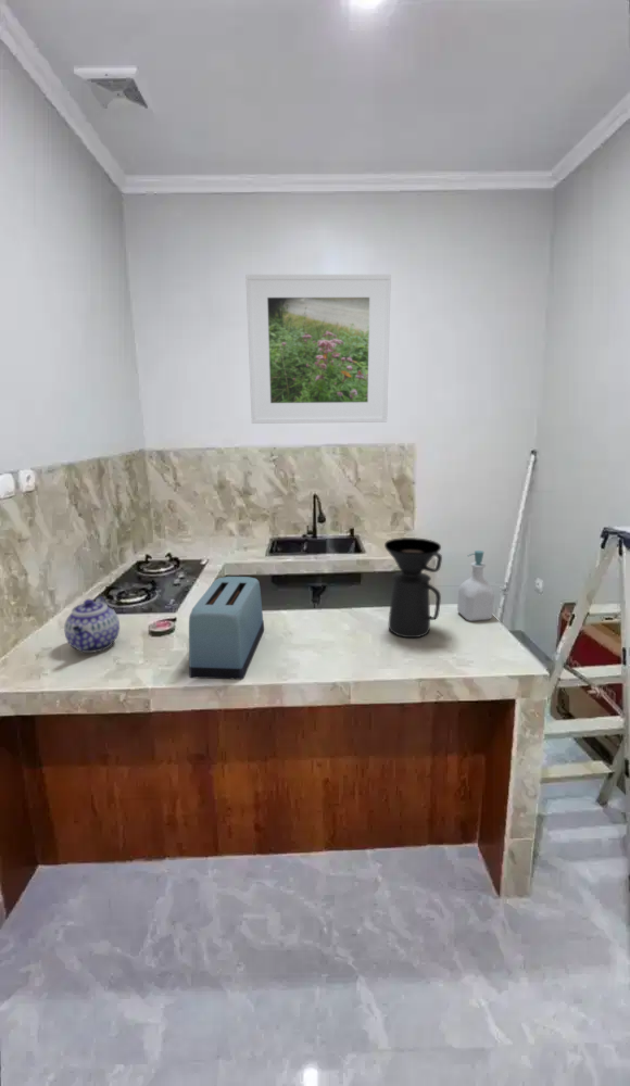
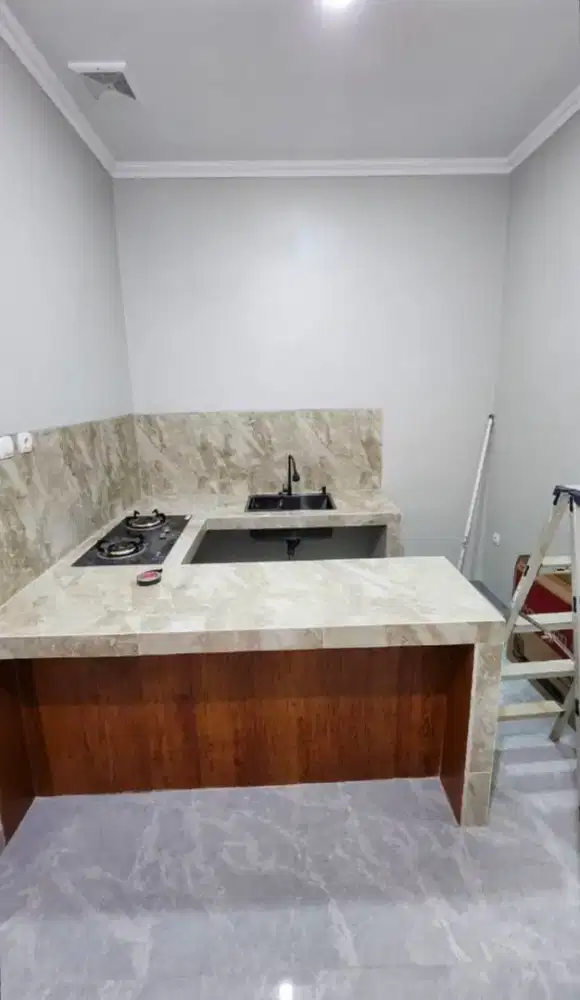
- toaster (228, 621)
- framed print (318, 351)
- coffee maker (411, 588)
- soap bottle (476, 584)
- teapot (91, 622)
